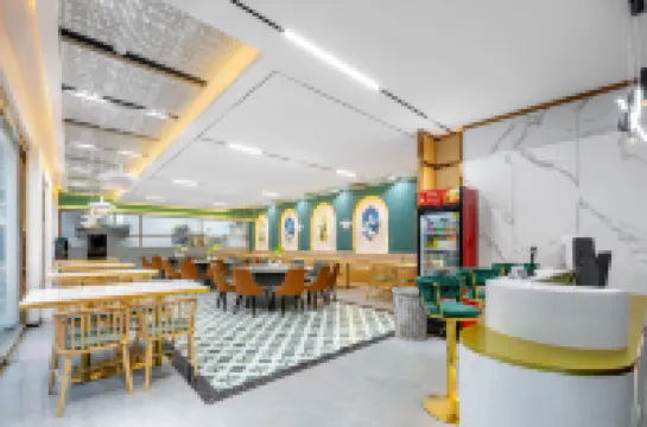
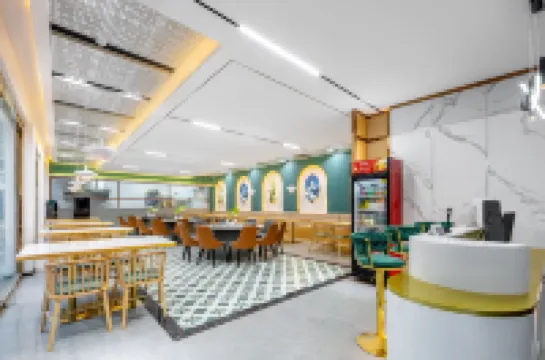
- trash can (410, 312)
